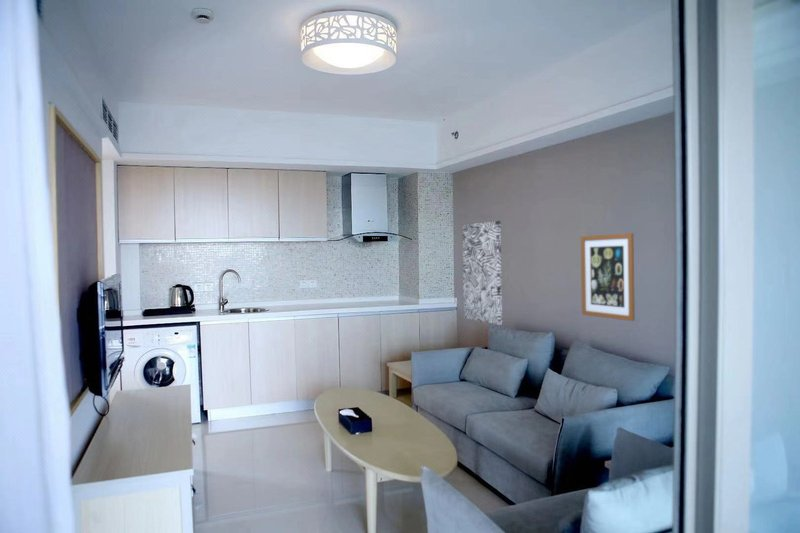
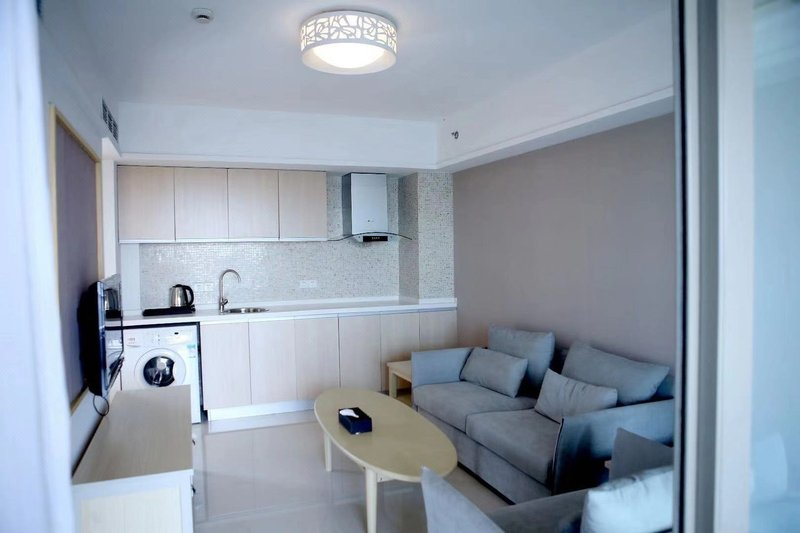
- wall art (481, 272)
- wall art (606, 276)
